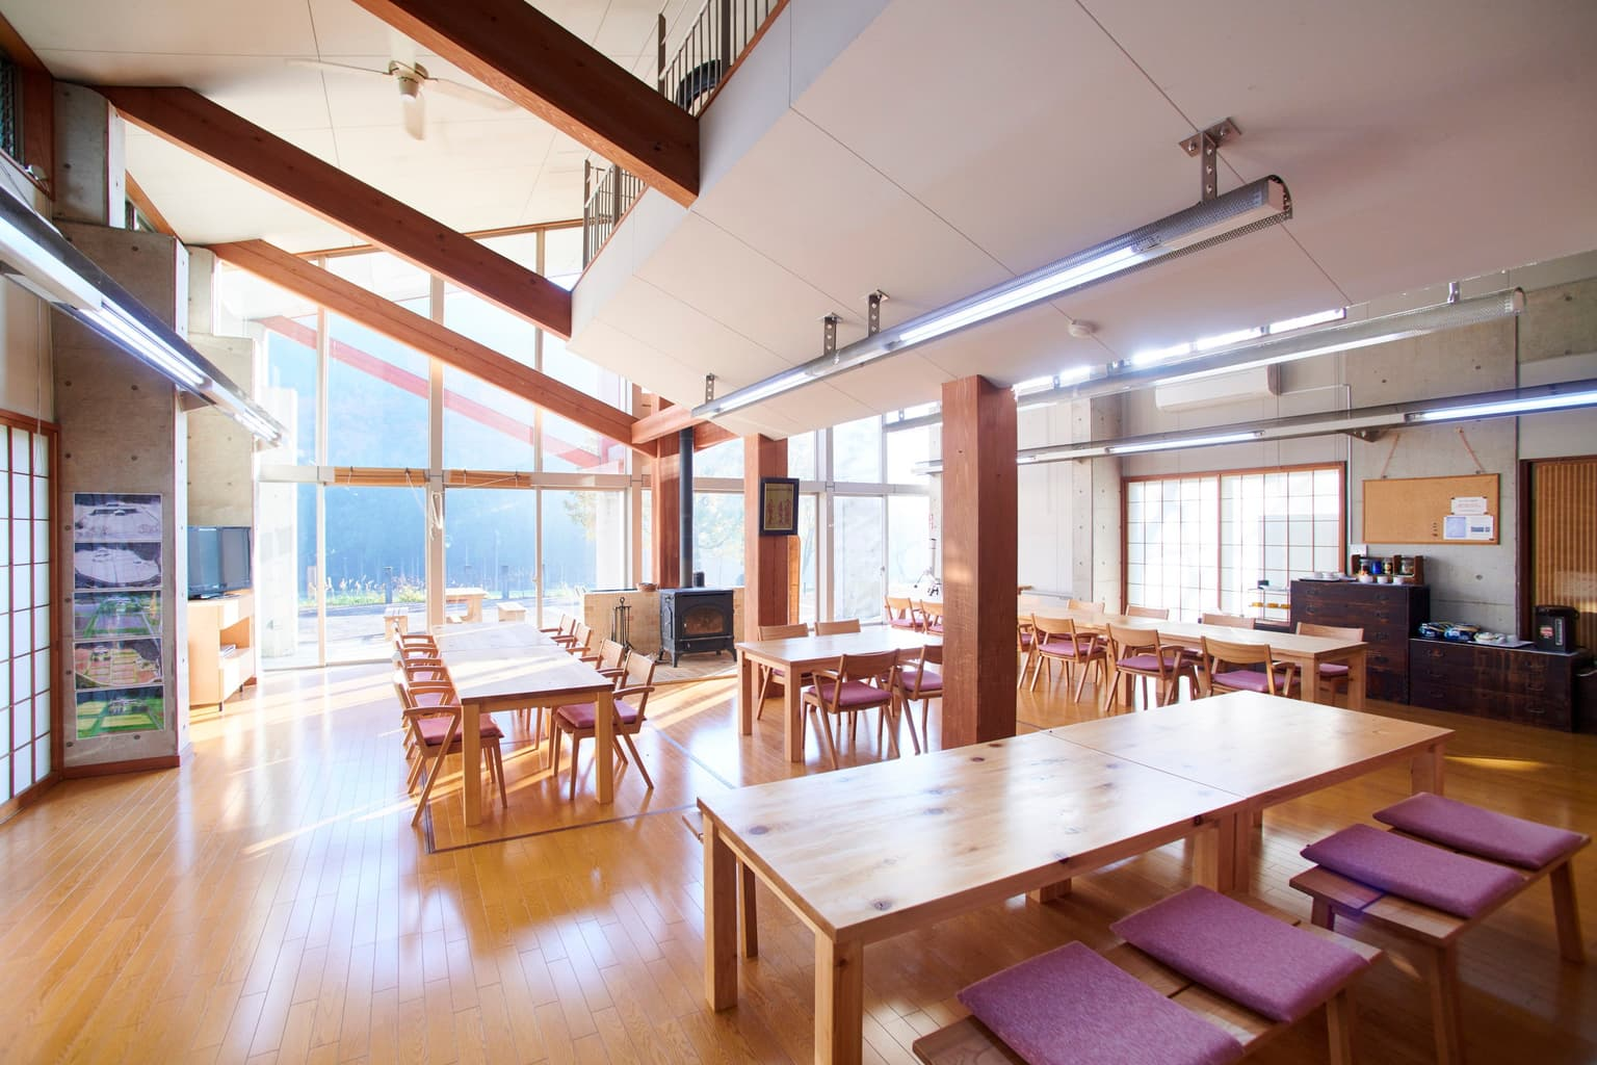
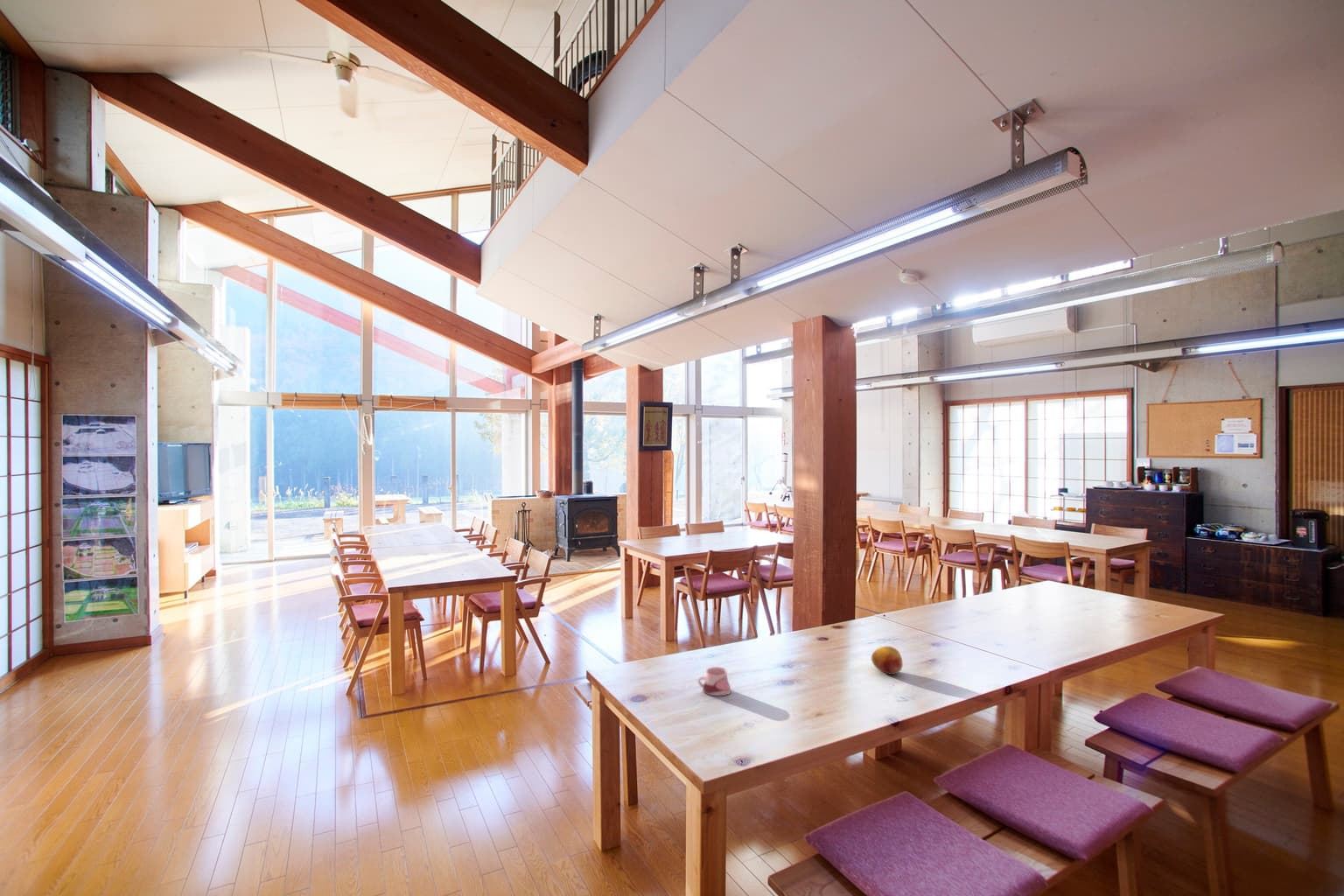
+ mug (714, 681)
+ fruit (887, 659)
